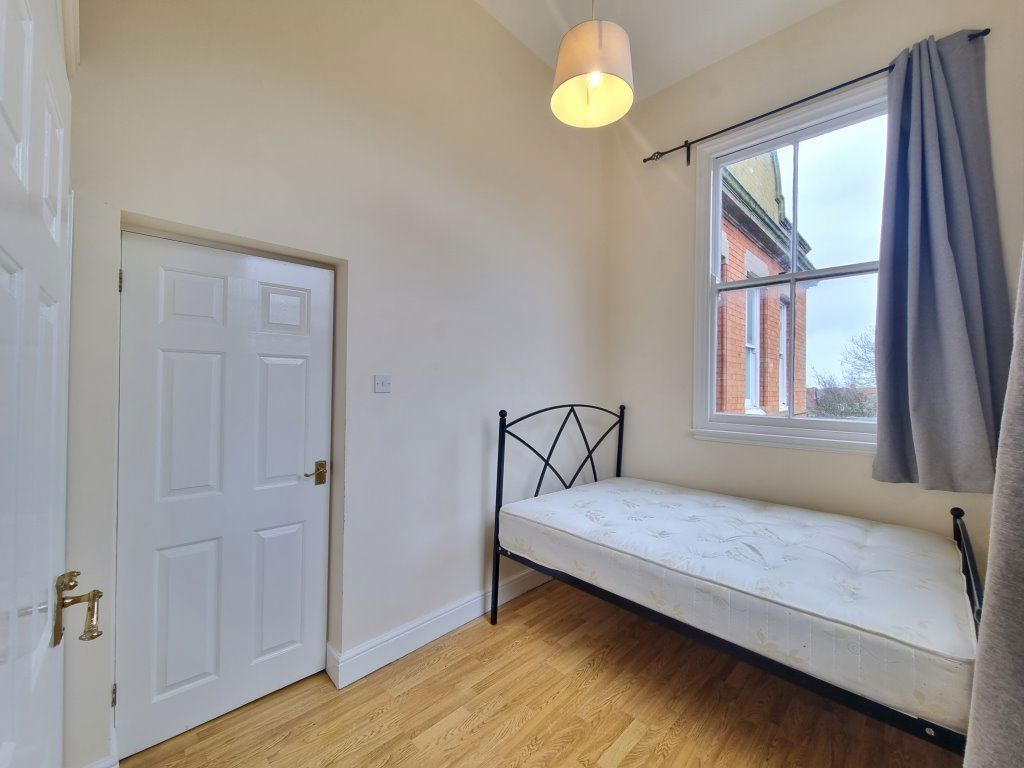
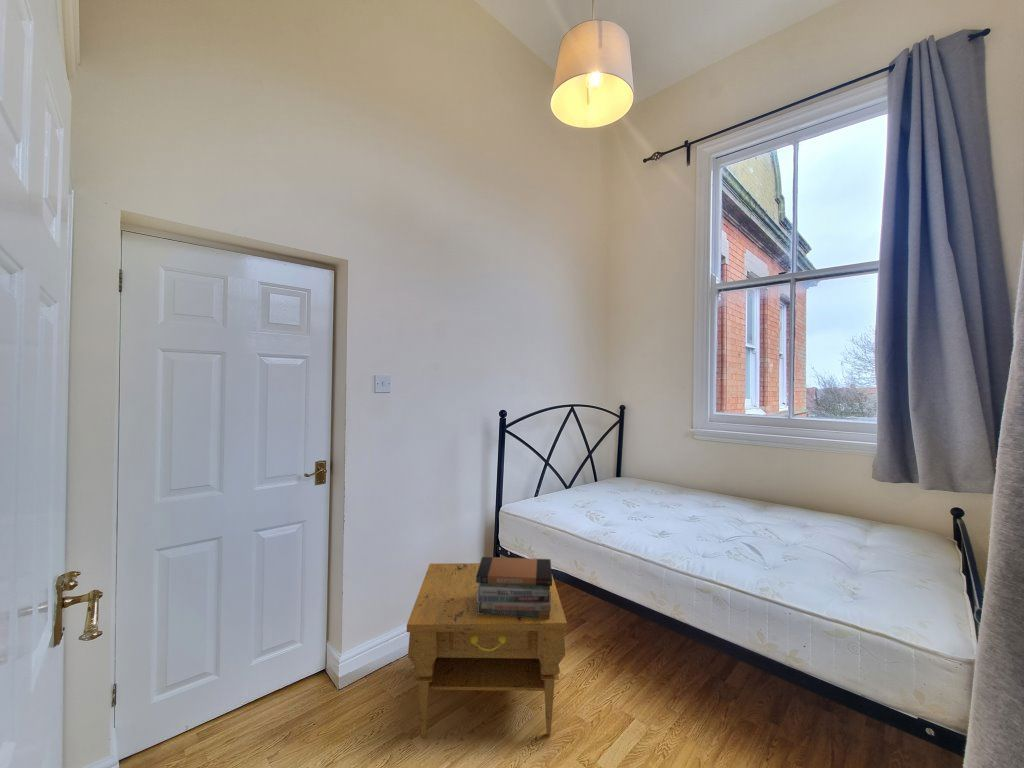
+ book stack (514, 585)
+ nightstand (488, 642)
